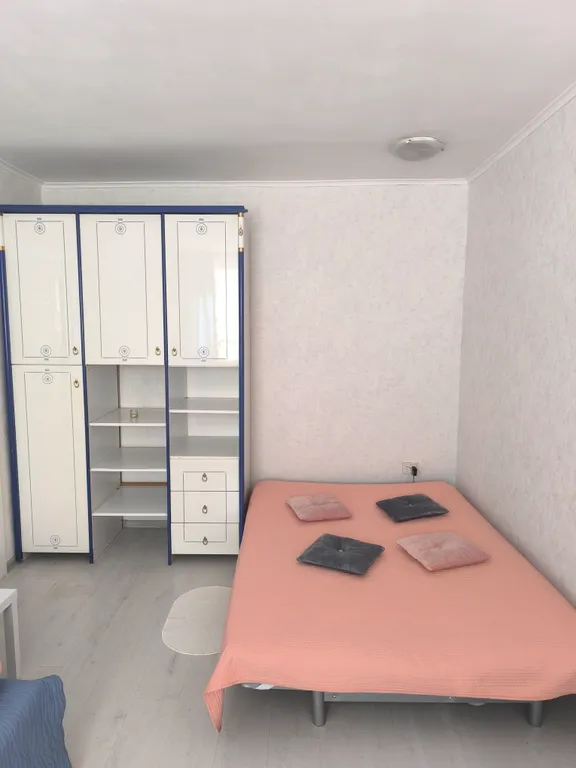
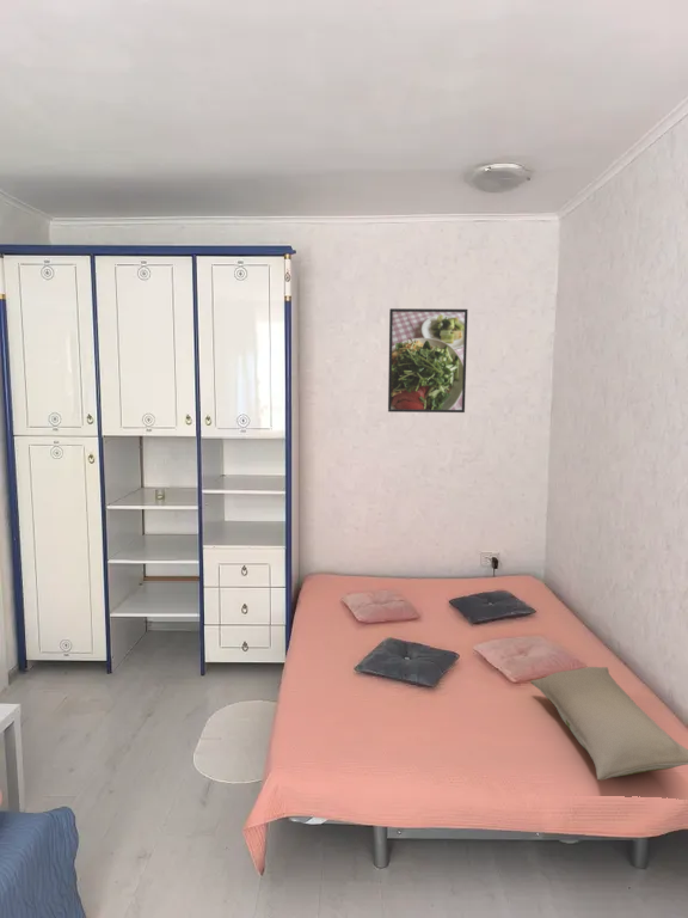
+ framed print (426, 361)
+ pillow (603, 716)
